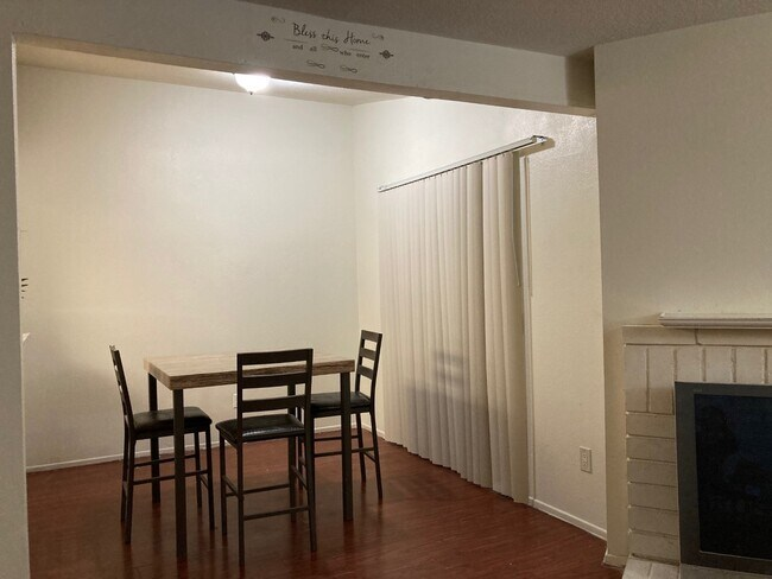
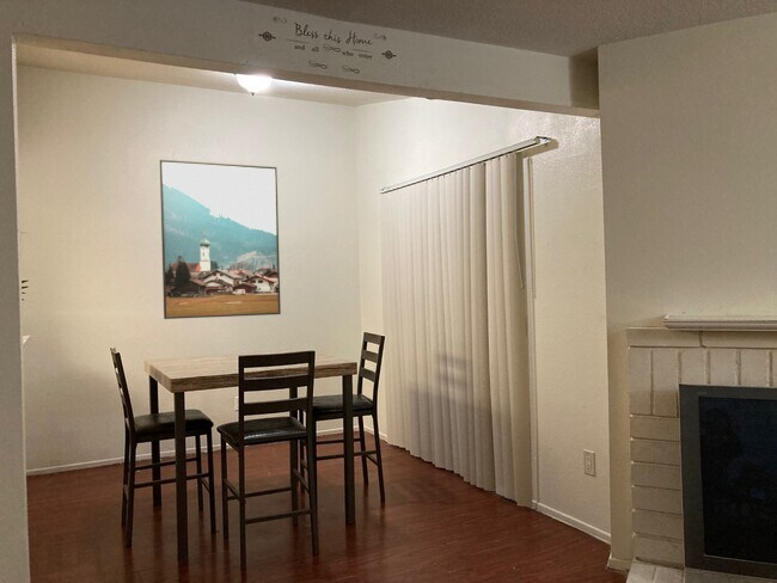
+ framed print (222, 240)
